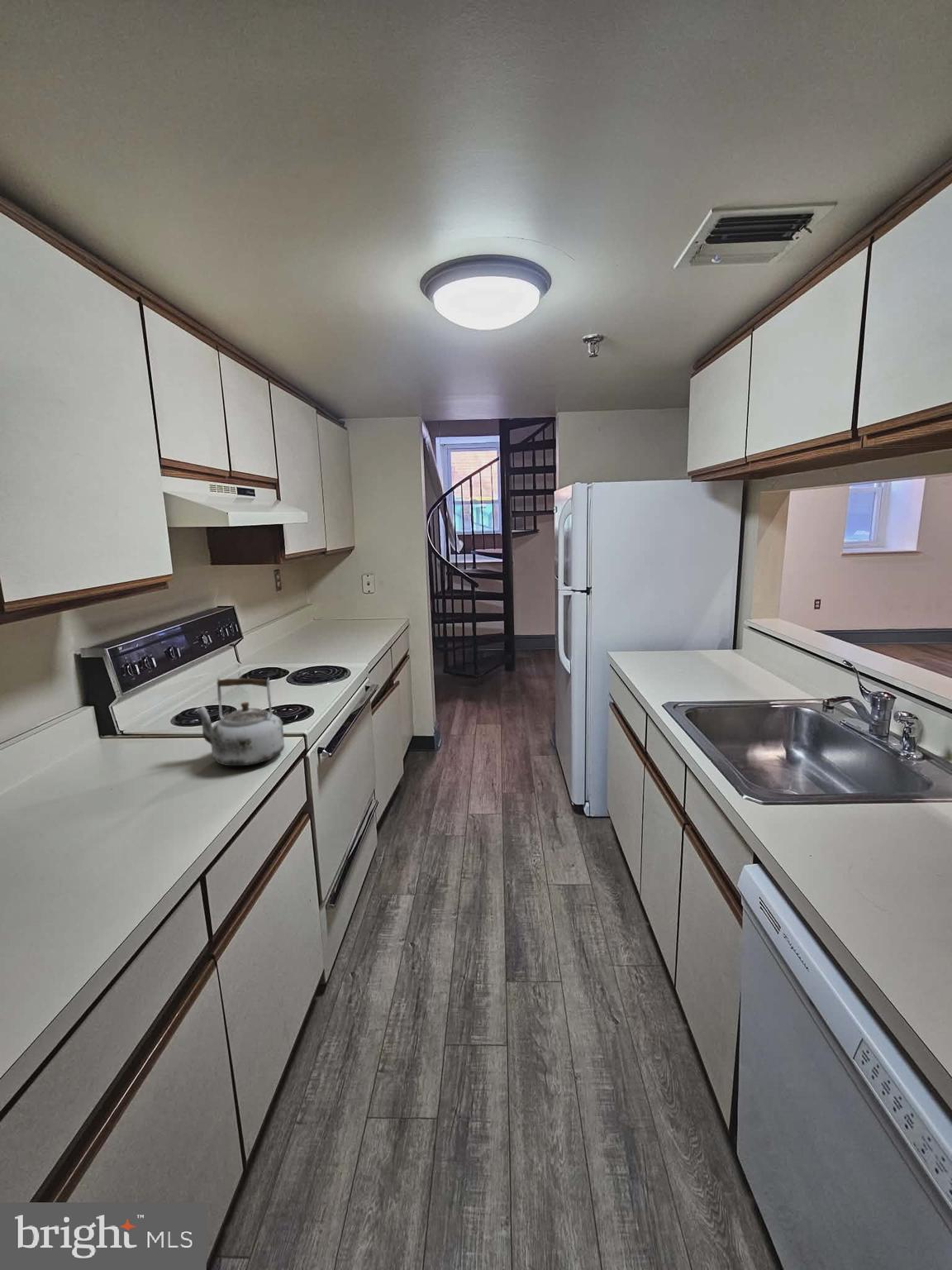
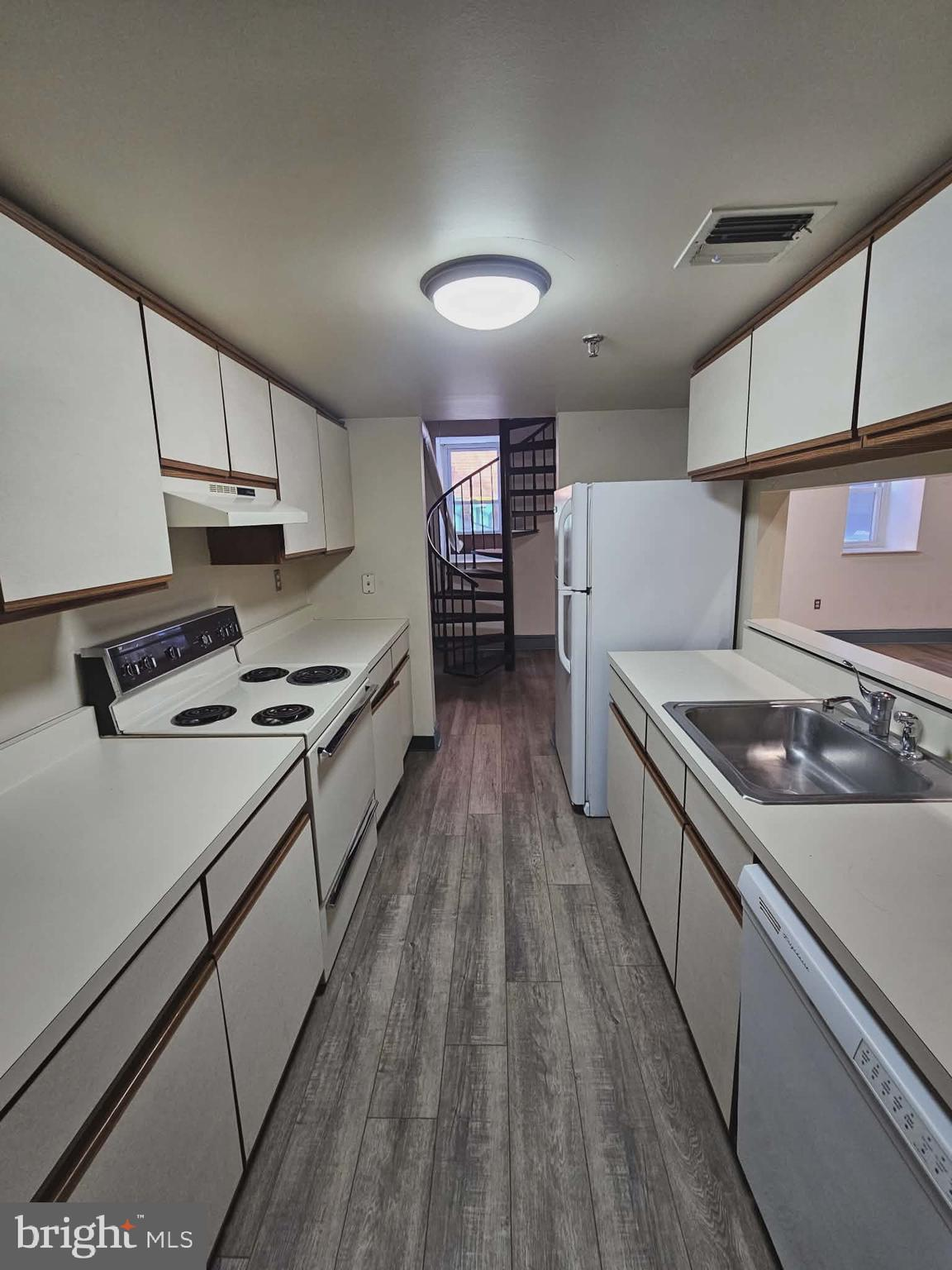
- kettle (237, 718)
